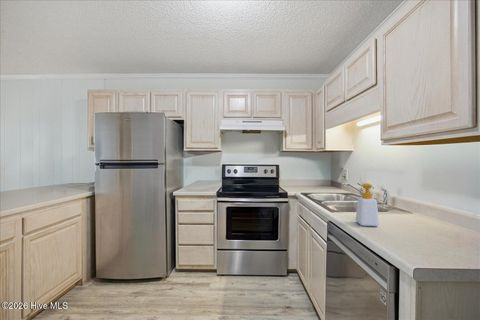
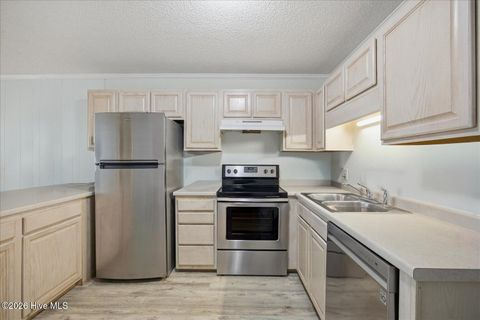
- soap bottle (368, 204)
